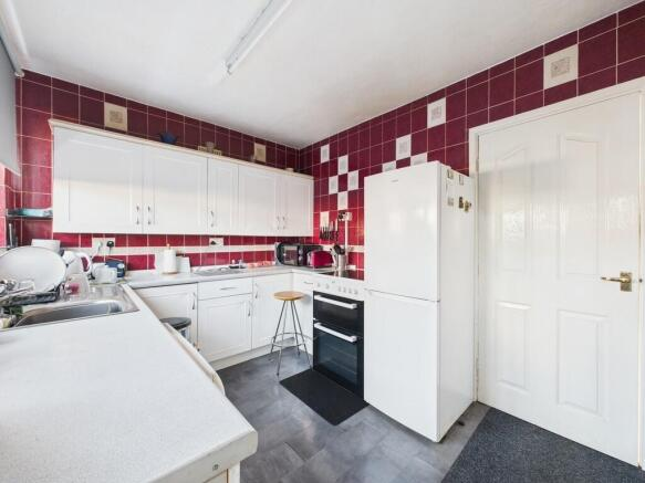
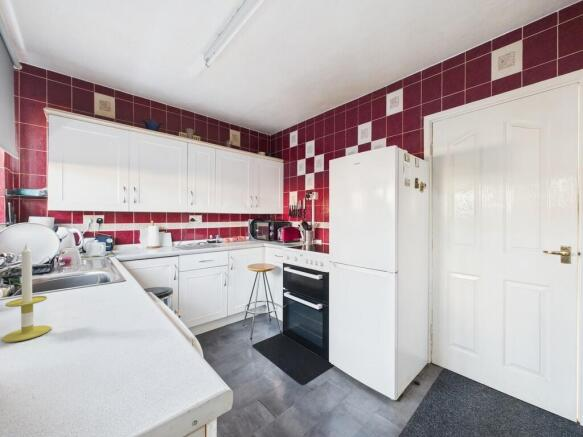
+ candle (27, 288)
